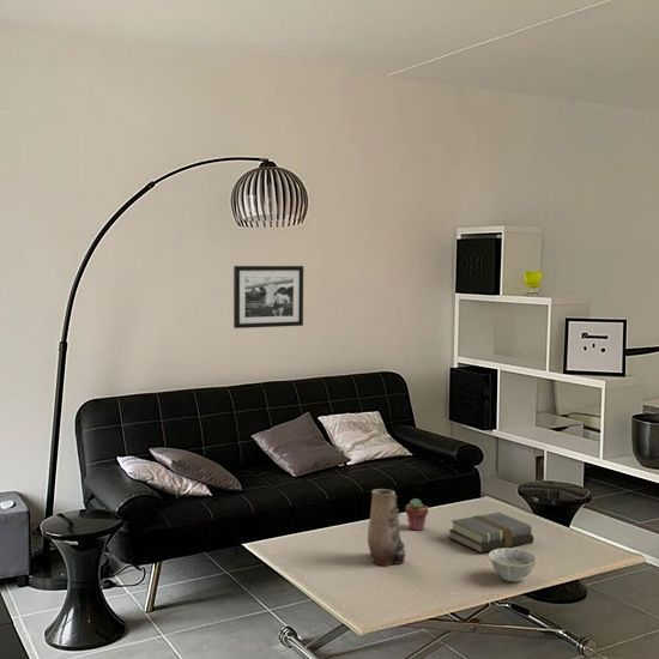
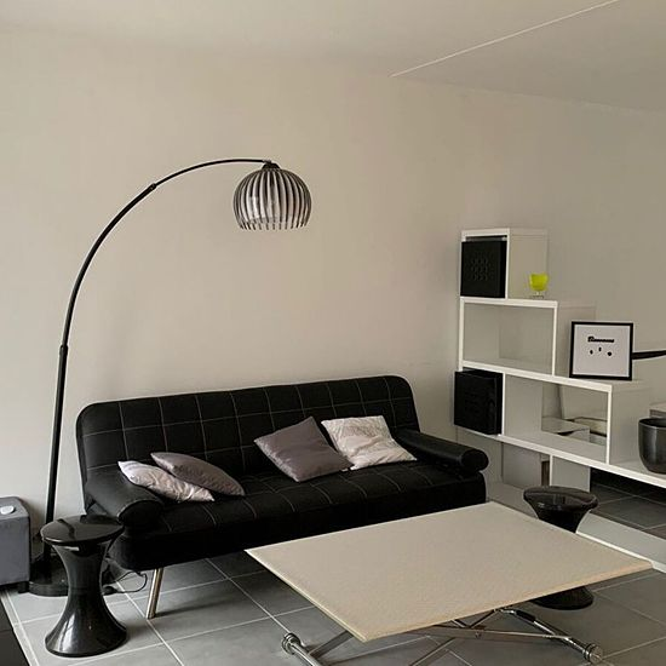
- vase (386, 525)
- bowl (512, 567)
- potted succulent (416, 513)
- book (490, 531)
- picture frame (268, 296)
